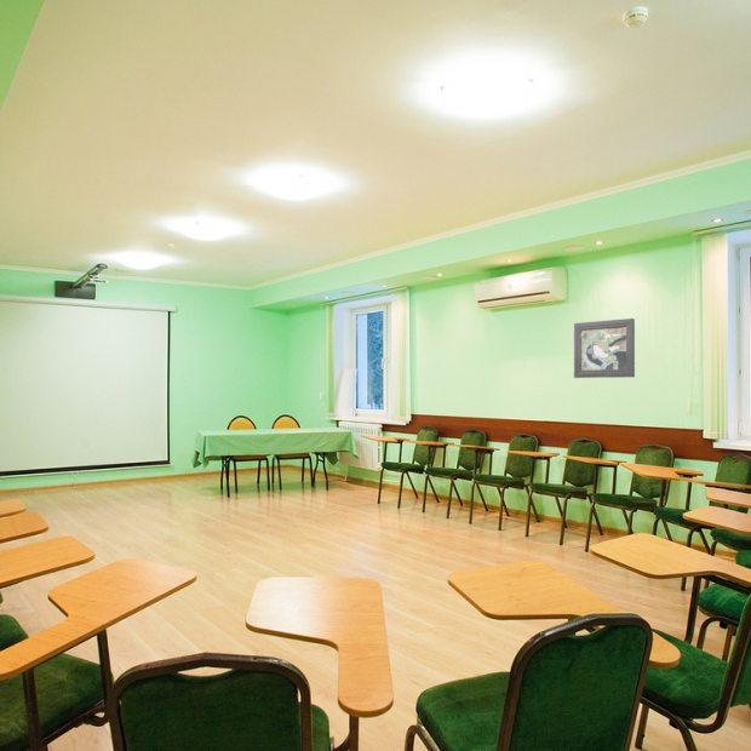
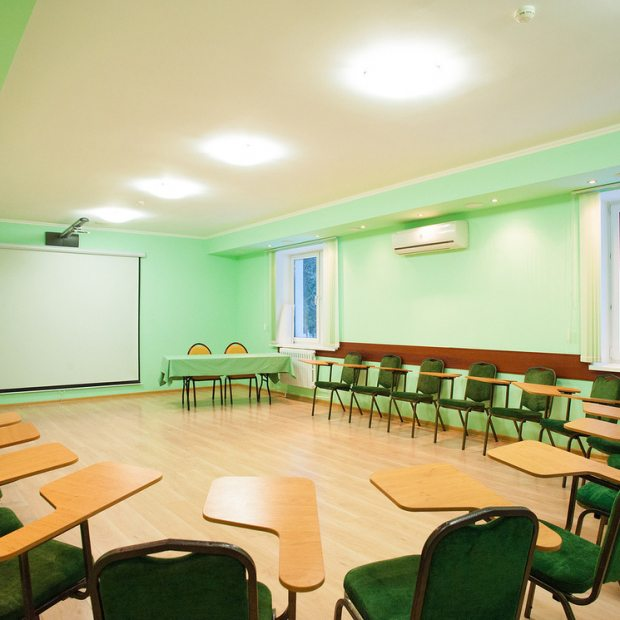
- framed painting (602, 349)
